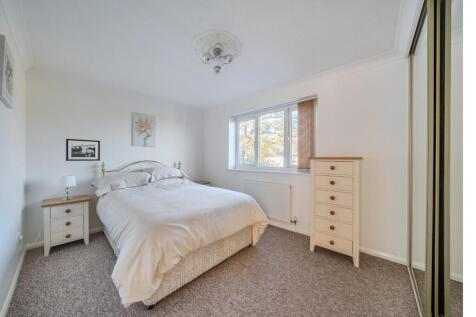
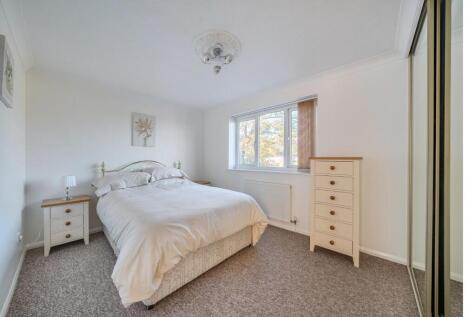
- picture frame (83, 150)
